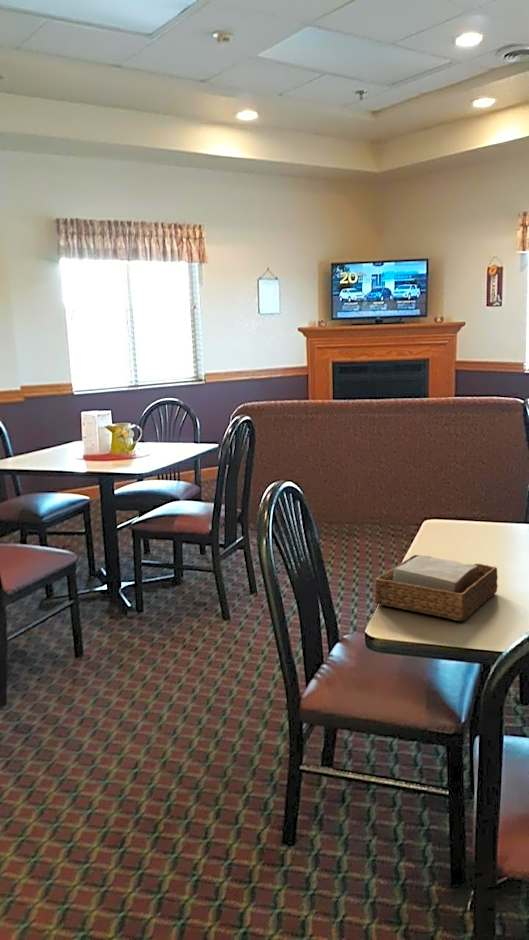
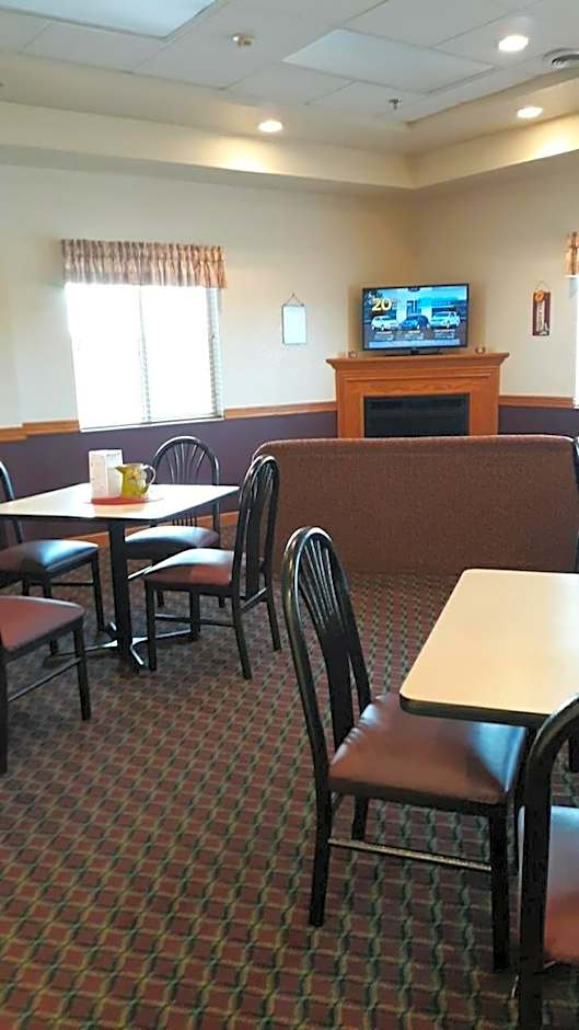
- napkin holder (436, 581)
